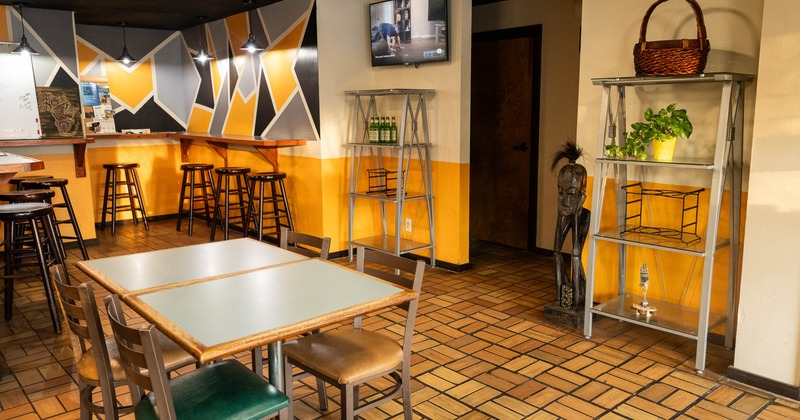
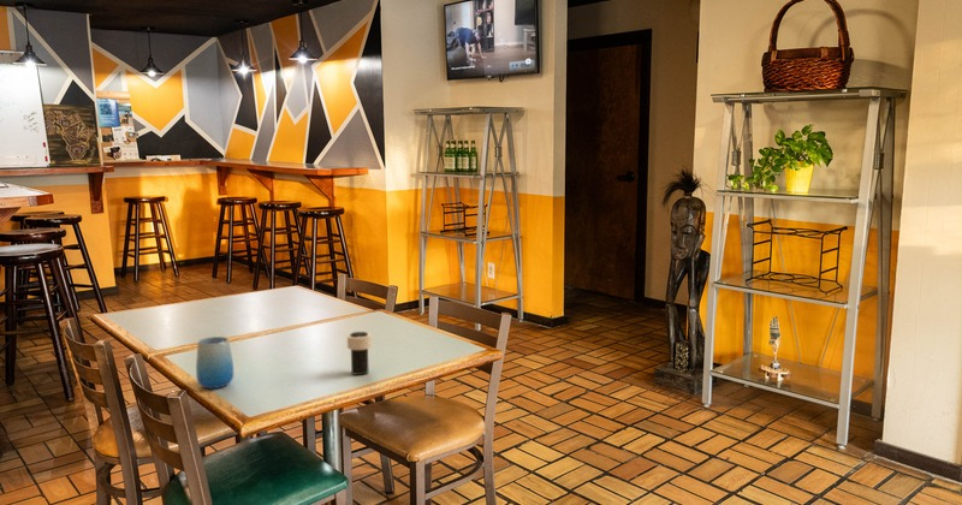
+ cup (214, 362)
+ cup (360, 352)
